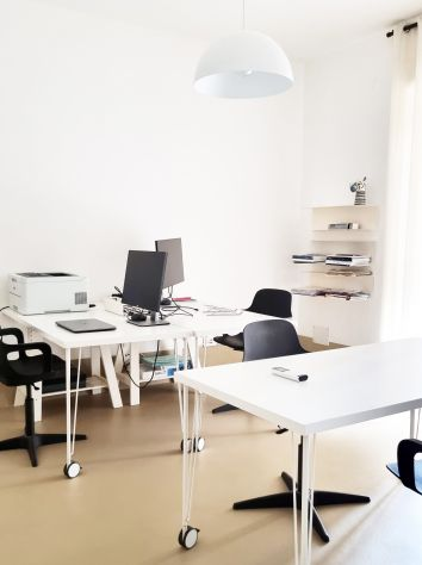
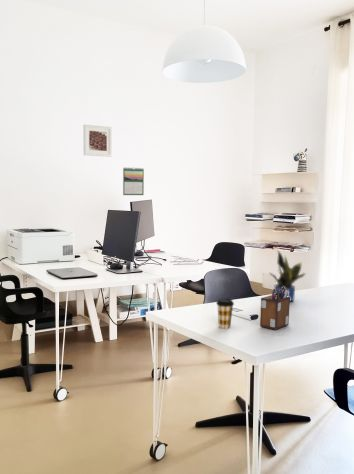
+ coffee cup (224, 313)
+ potted plant (286, 274)
+ desk organizer (275, 306)
+ calendar (133, 181)
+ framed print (97, 141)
